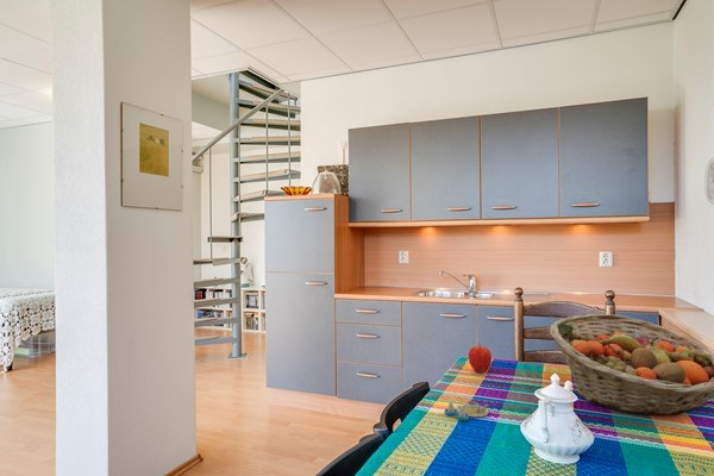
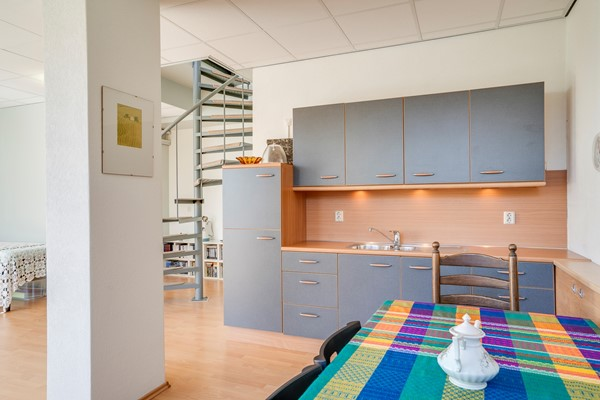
- salt and pepper shaker set (468, 406)
- fruit basket (633, 358)
- apple (480, 357)
